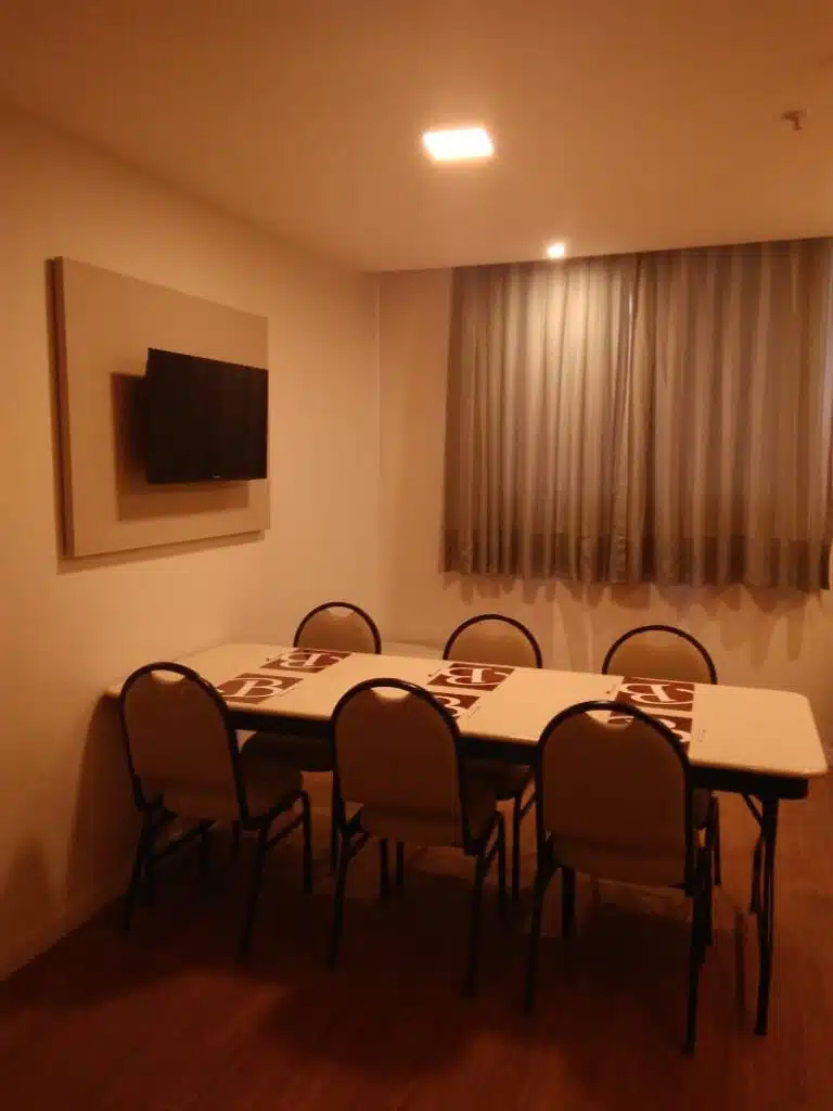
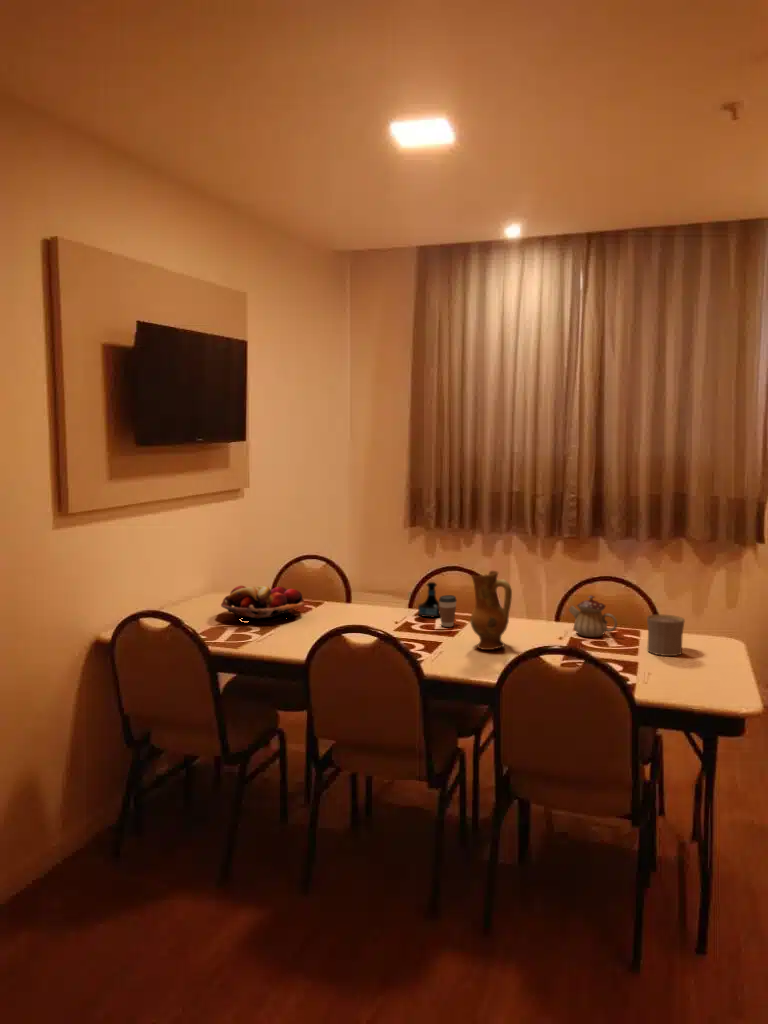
+ tequila bottle (431, 598)
+ cup (665, 634)
+ ceramic jug (491, 609)
+ coffee cup (447, 611)
+ fruit basket (263, 600)
+ teapot (592, 614)
